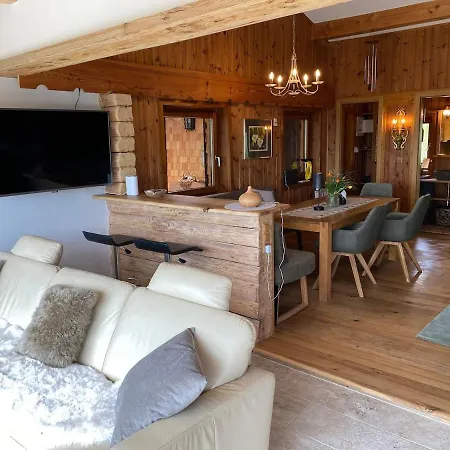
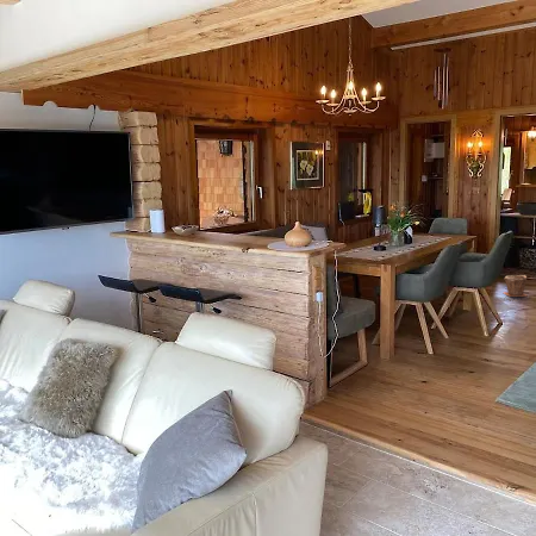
+ plant pot (515, 285)
